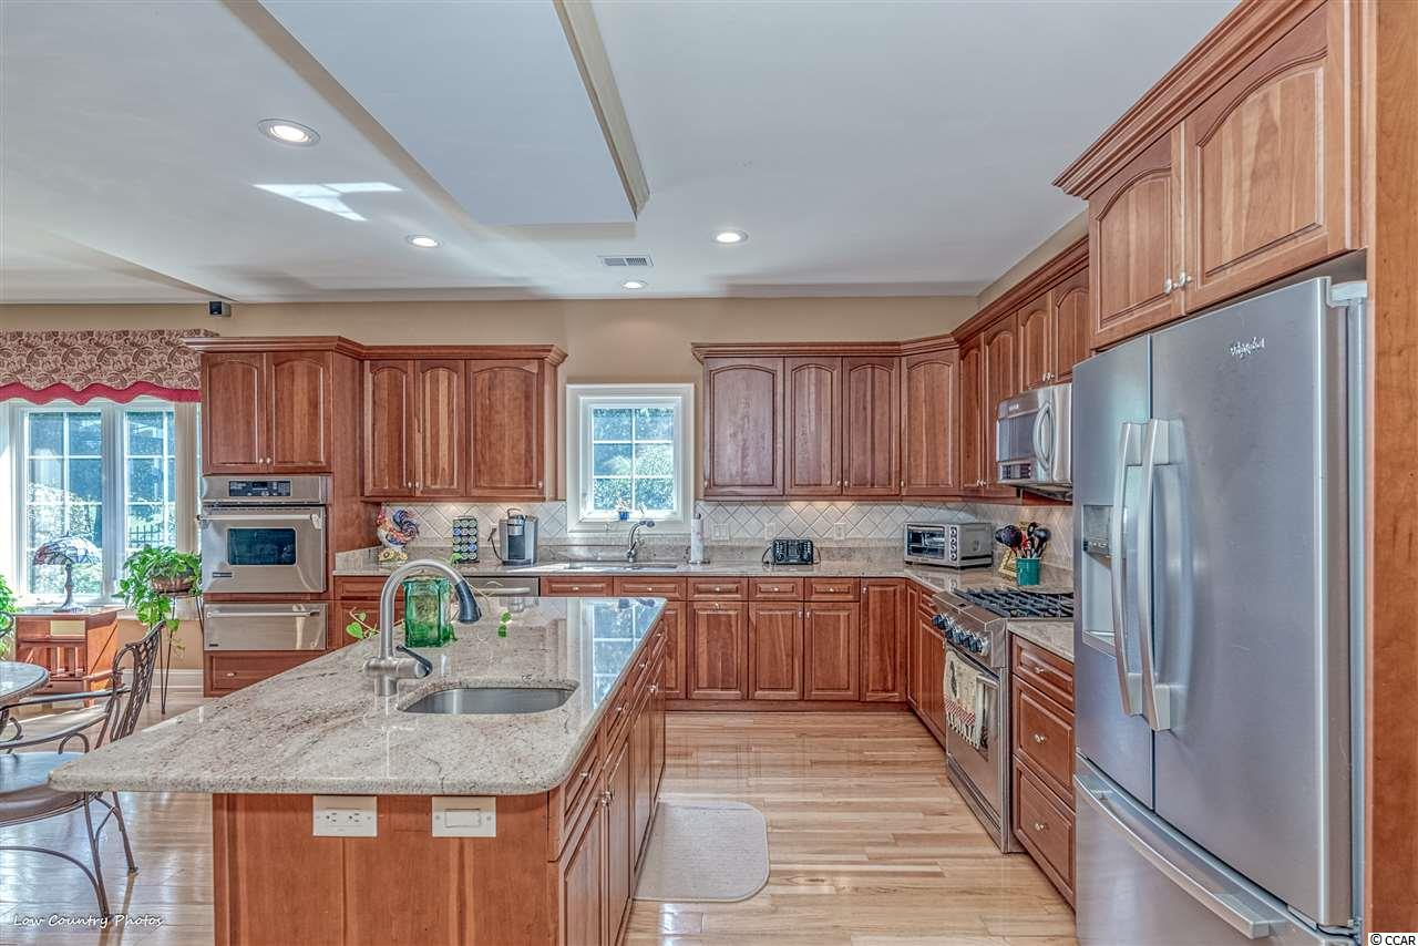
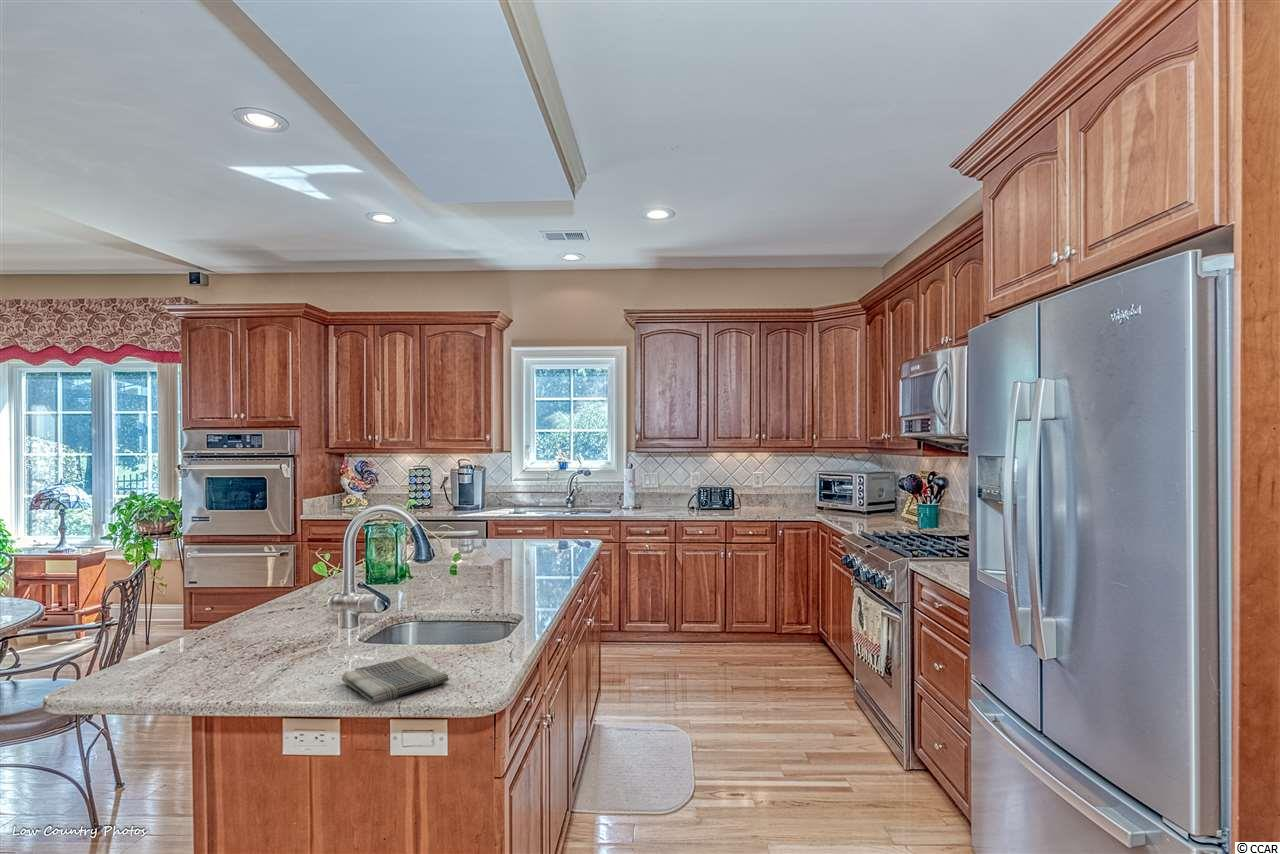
+ dish towel (394, 675)
